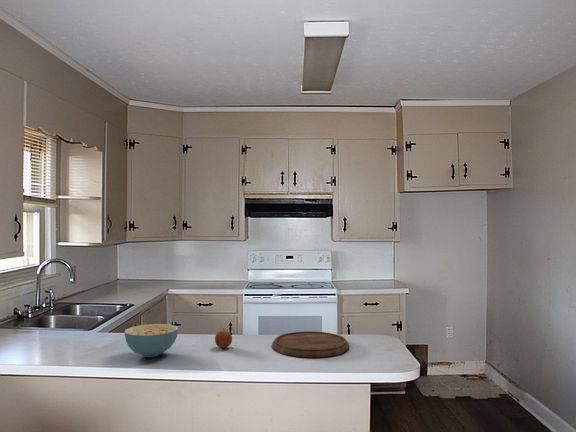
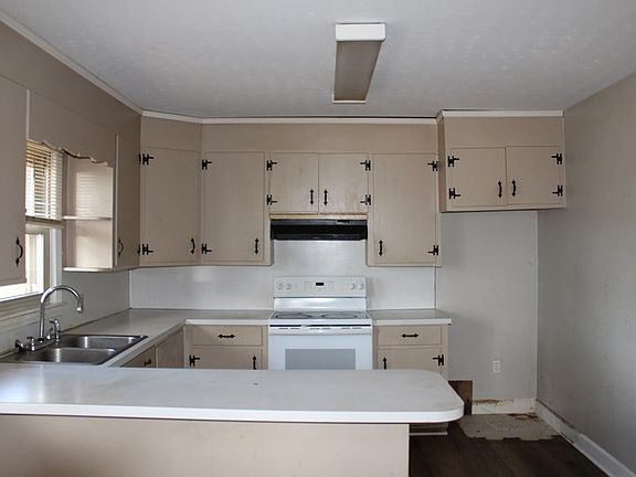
- fruit (223, 337)
- cutting board (310, 342)
- cereal bowl (151, 342)
